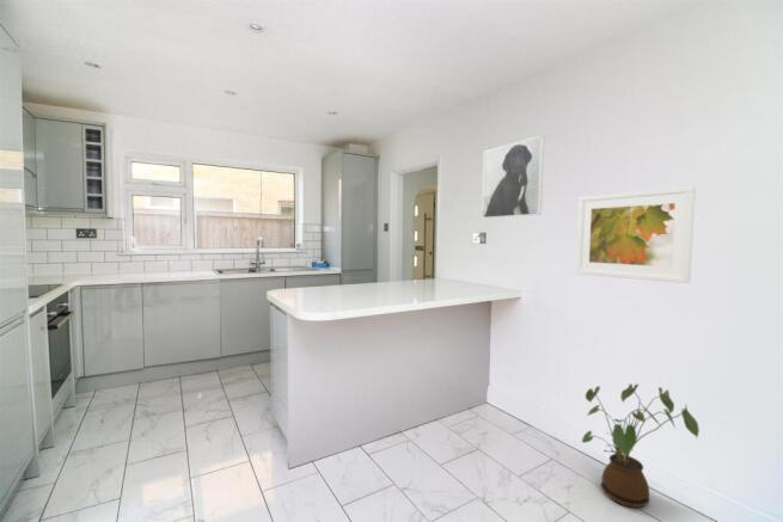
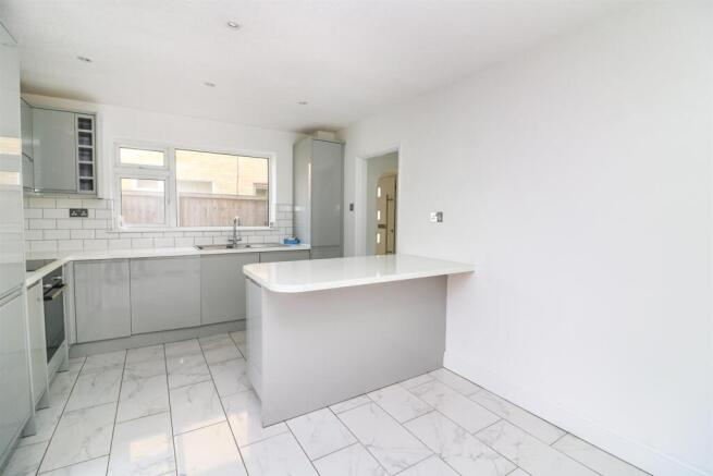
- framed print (510, 180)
- house plant (631, 446)
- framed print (628, 235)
